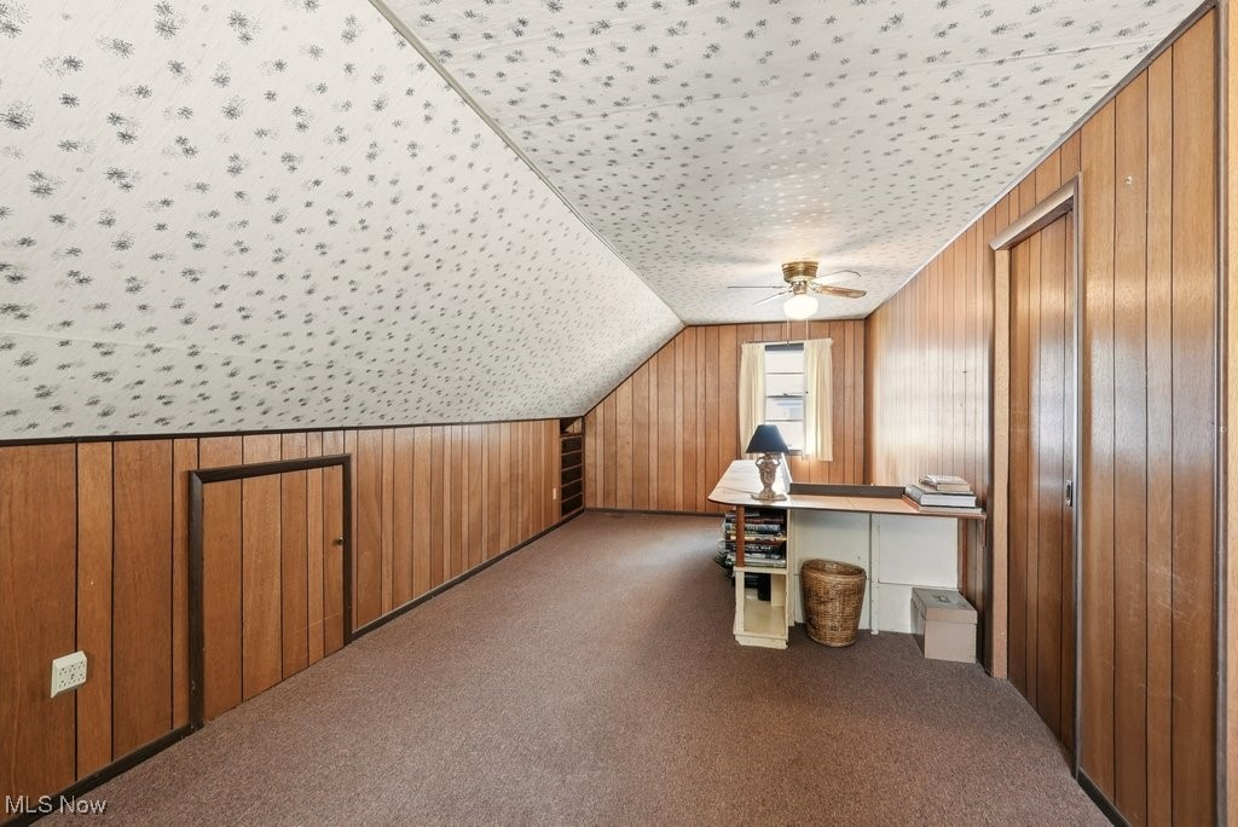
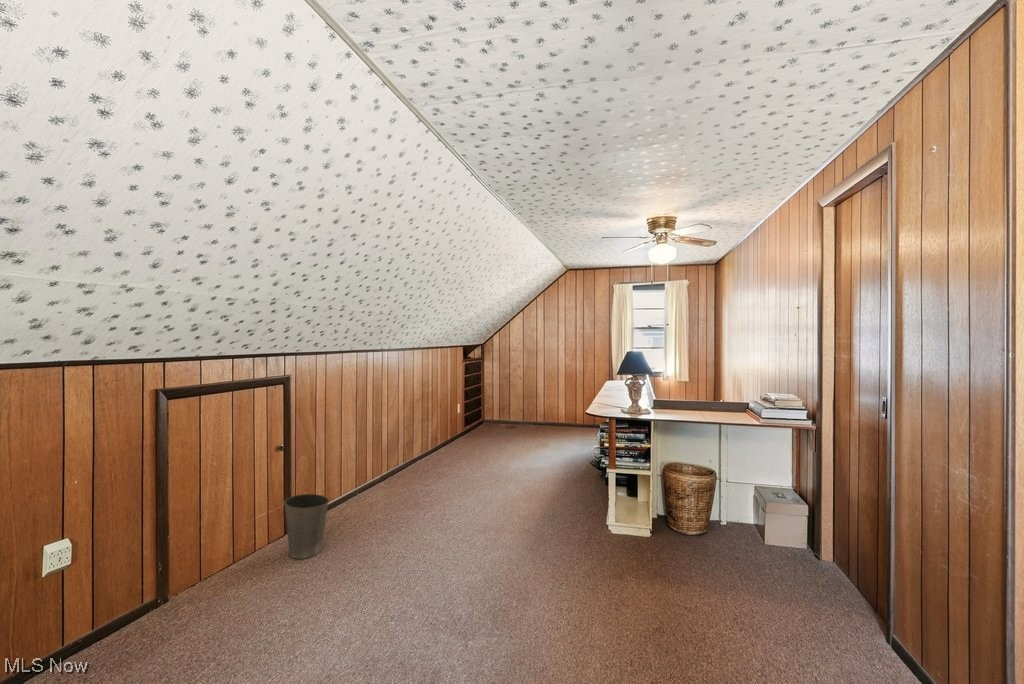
+ waste basket (306, 526)
